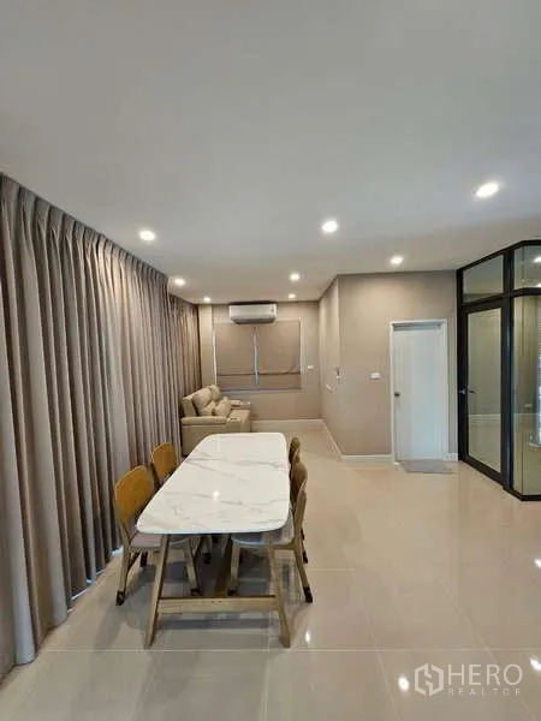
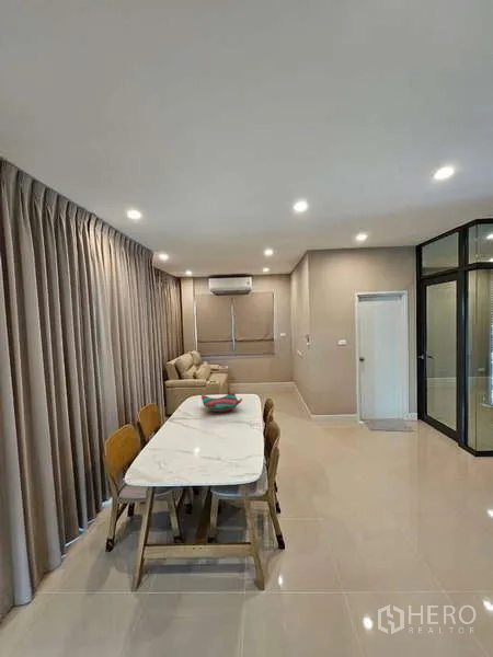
+ decorative bowl (221, 403)
